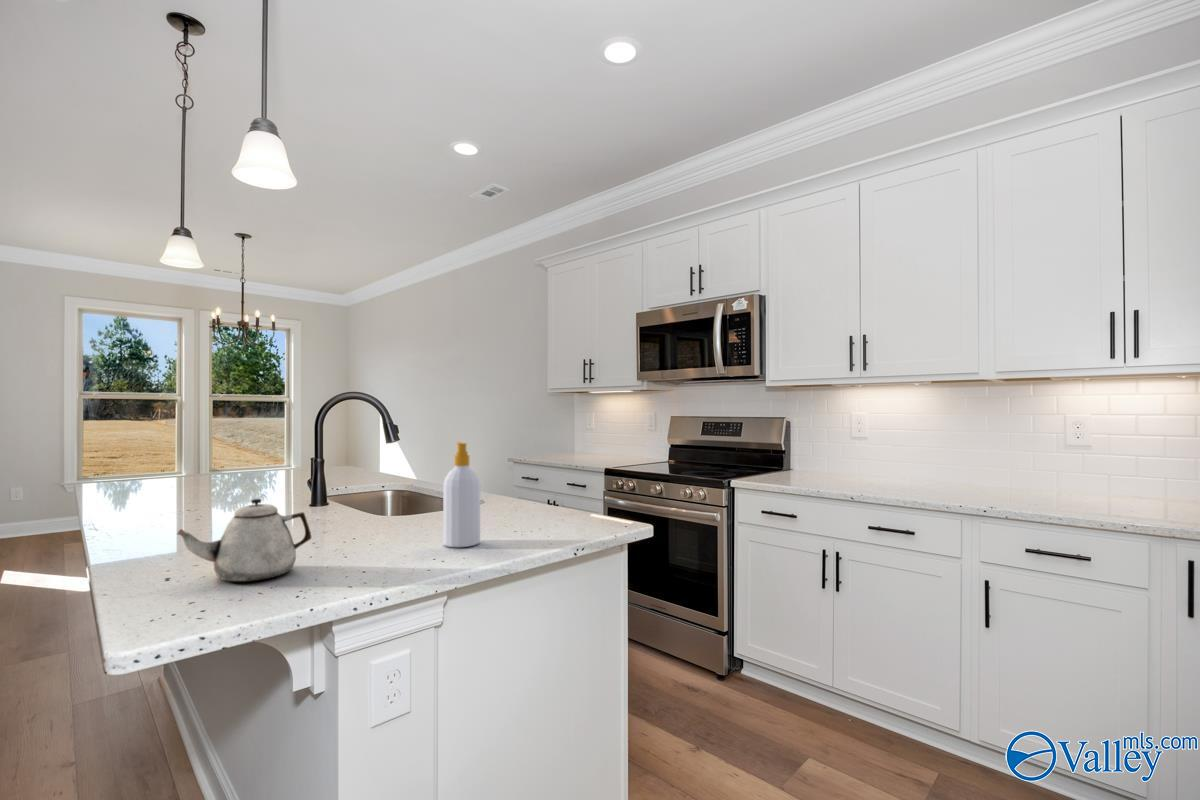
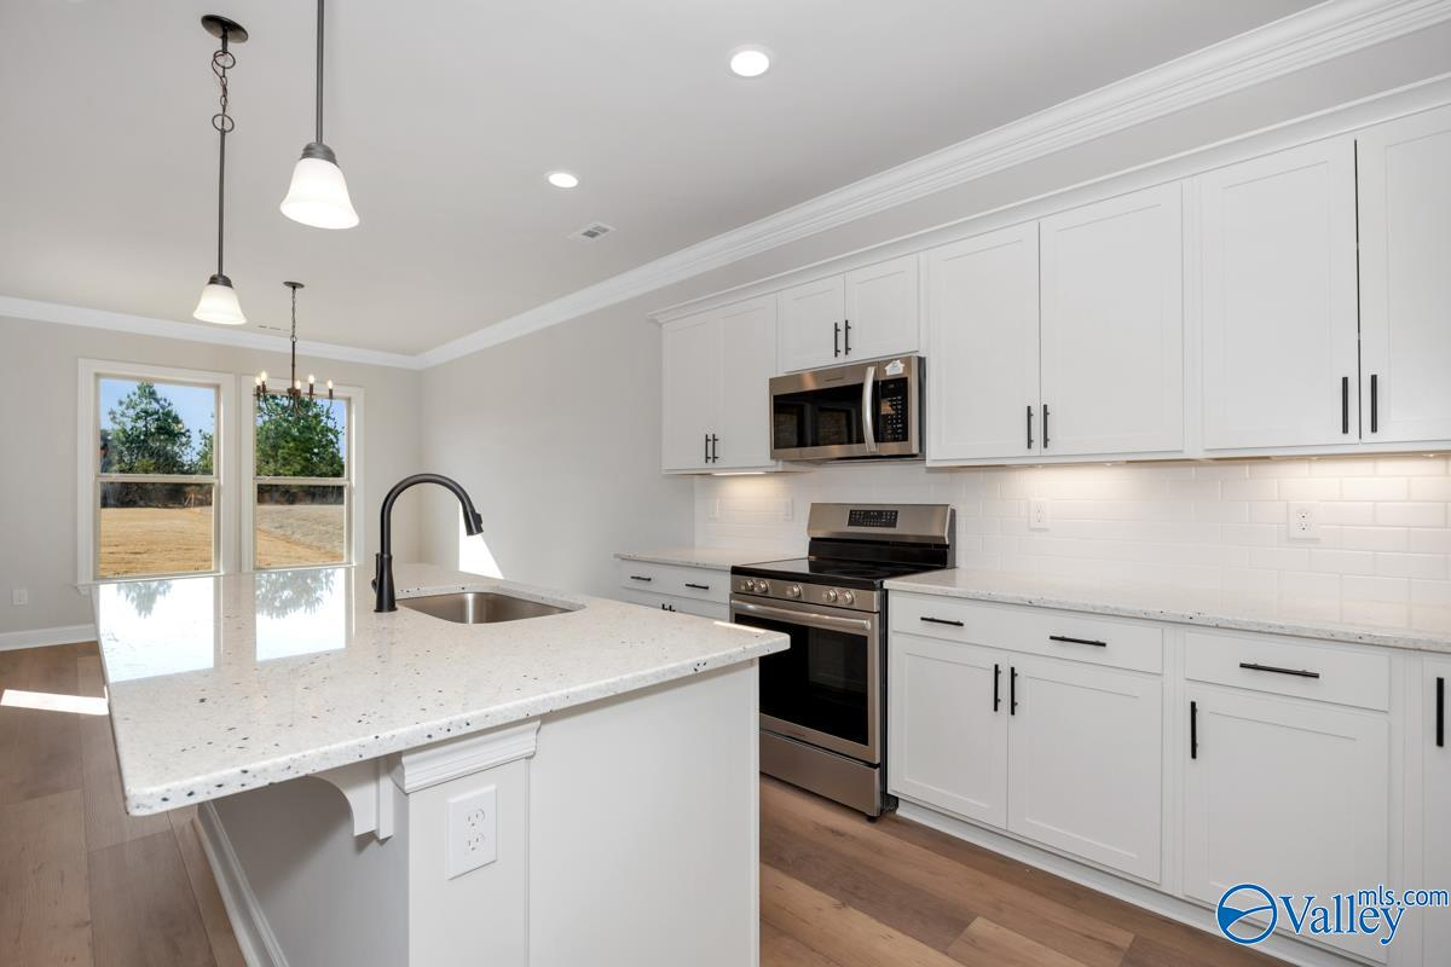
- soap bottle (461, 492)
- teapot (247, 537)
